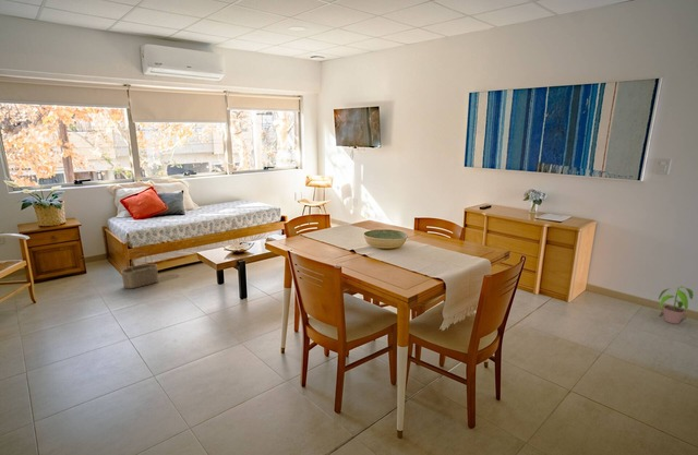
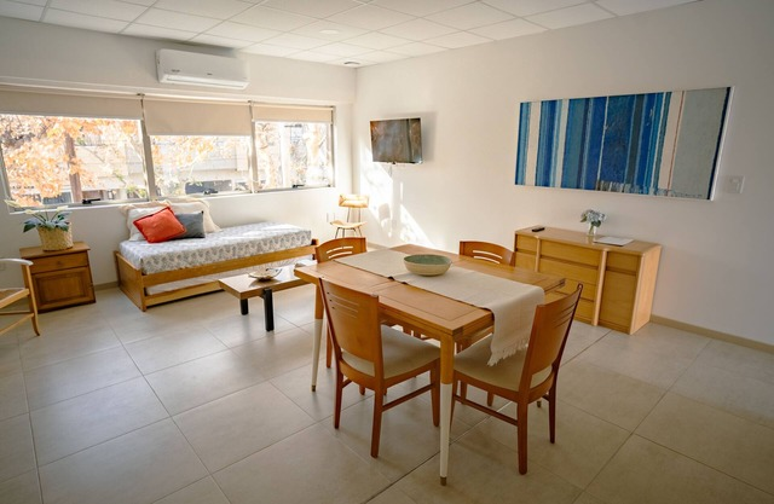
- potted plant (674, 303)
- wicker basket (140, 267)
